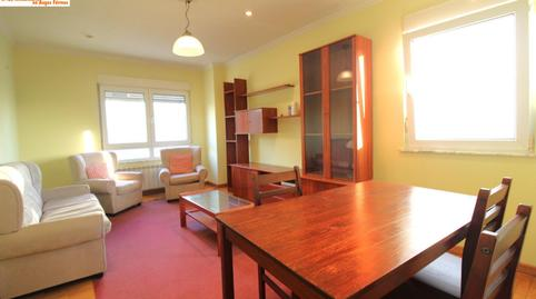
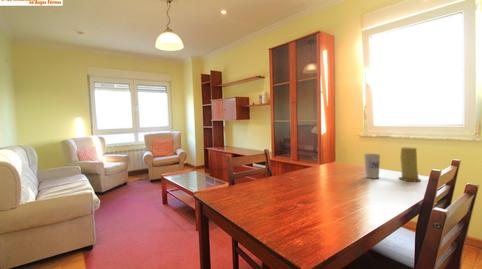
+ candle (409, 163)
+ cup (372, 165)
